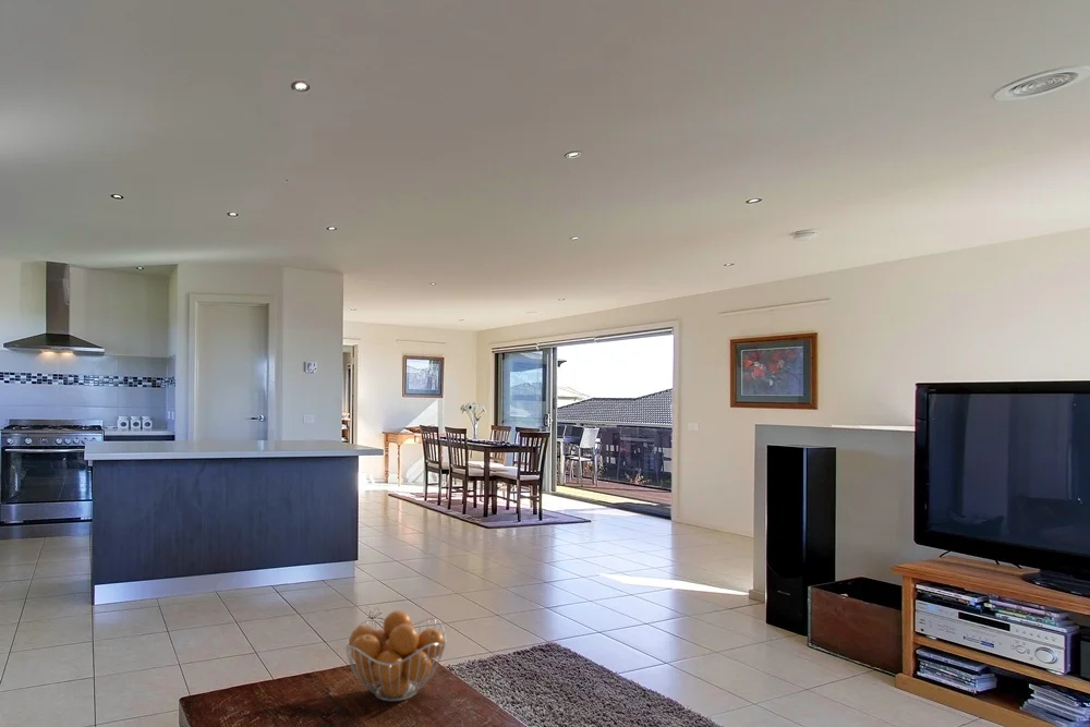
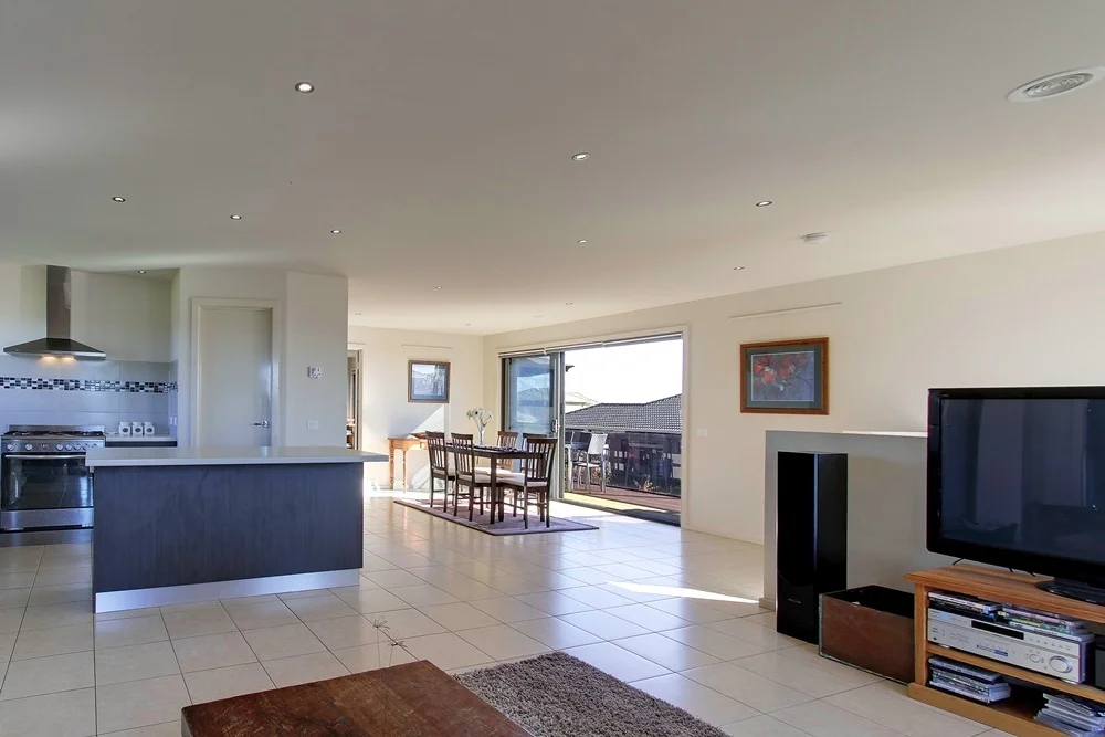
- fruit basket (396, 654)
